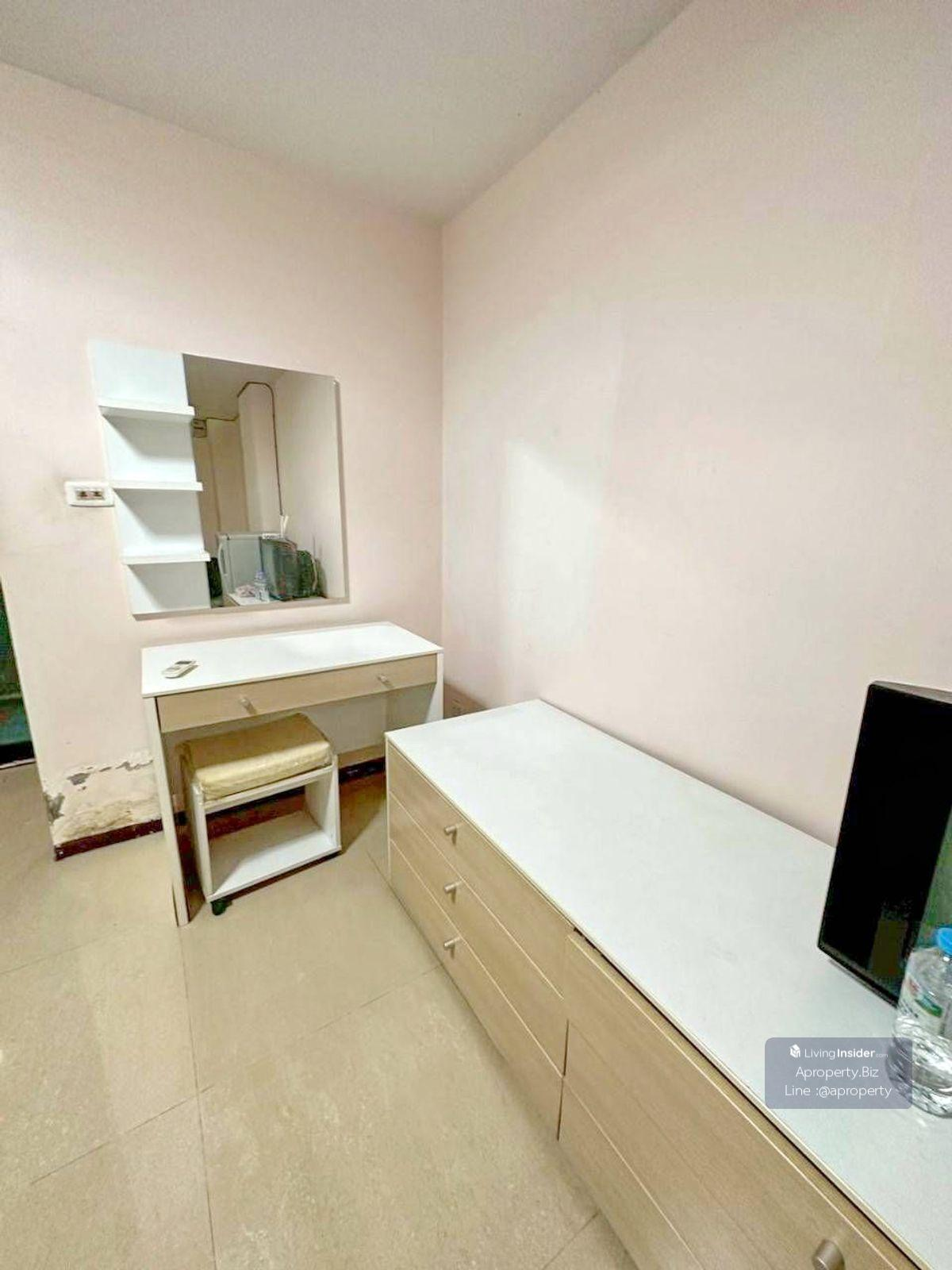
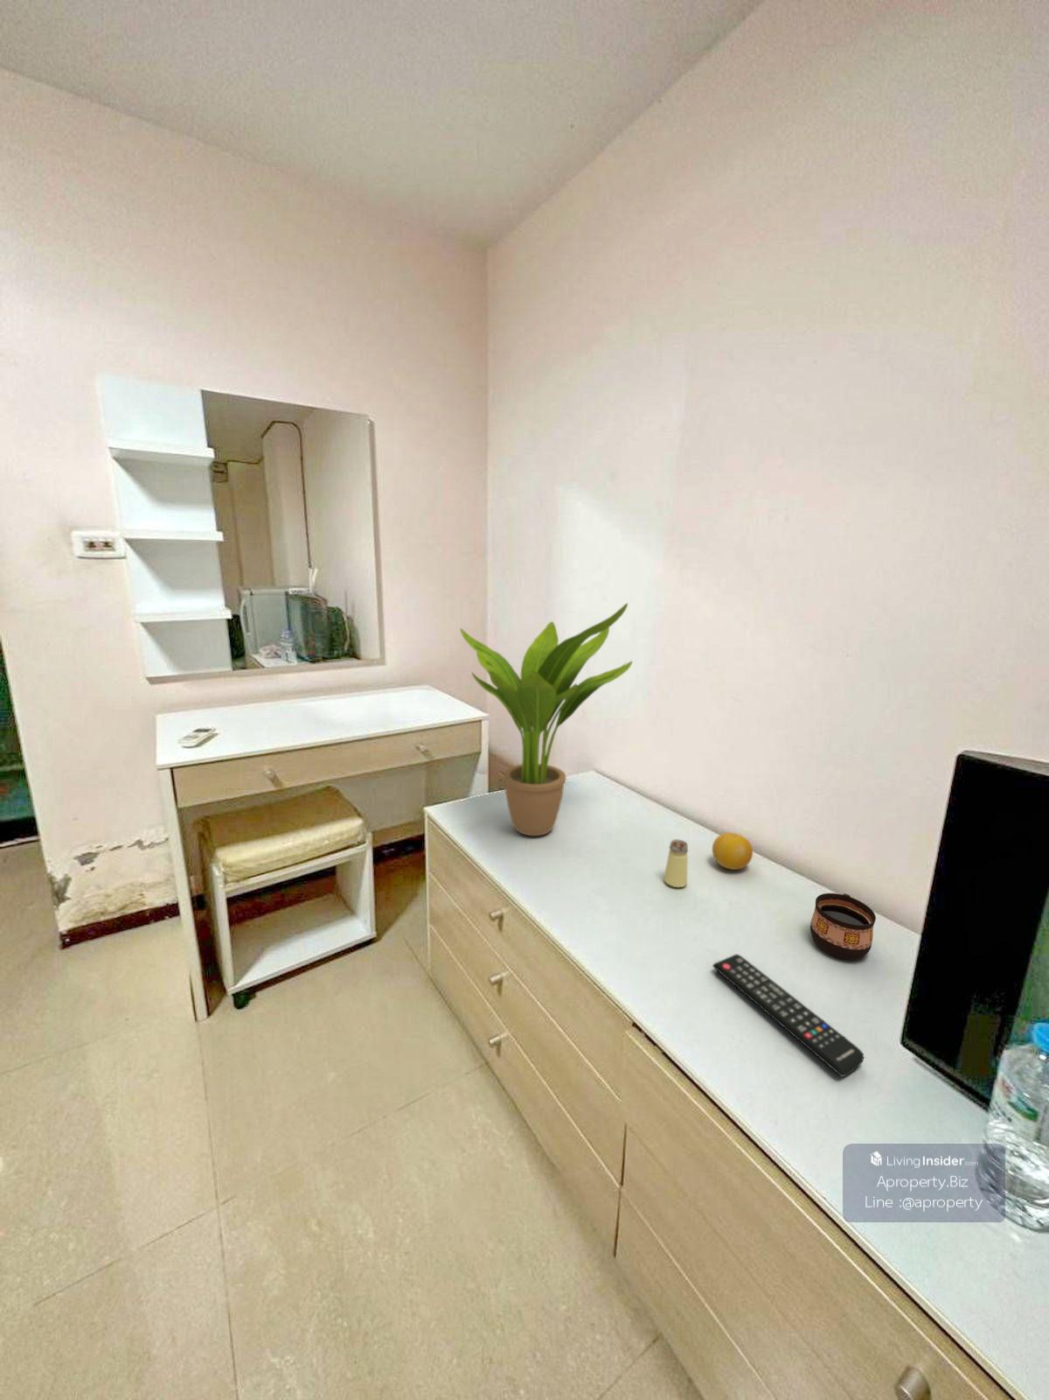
+ saltshaker (677, 862)
+ cup (844, 926)
+ fruit (732, 851)
+ potted plant (551, 715)
+ remote control (780, 1008)
